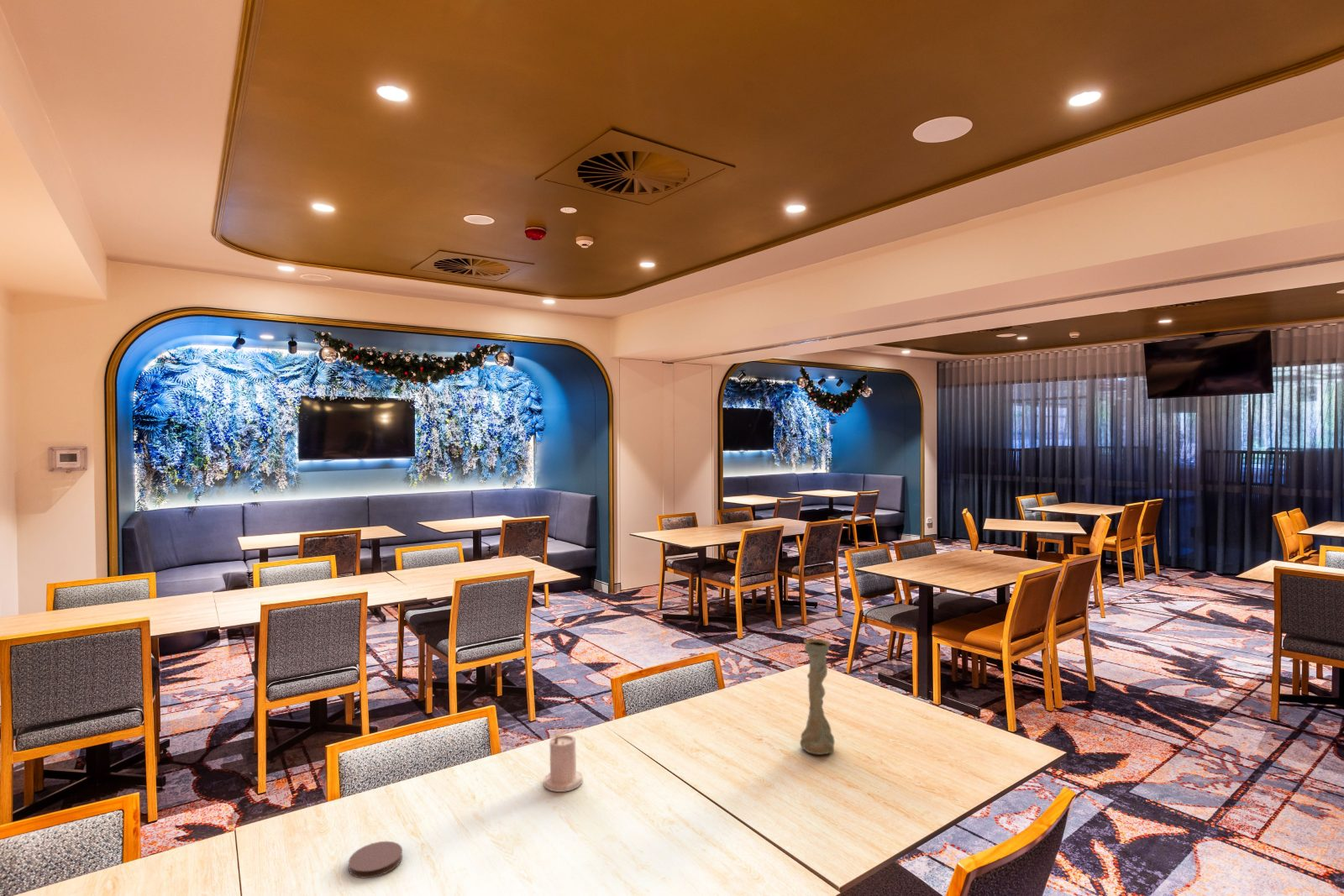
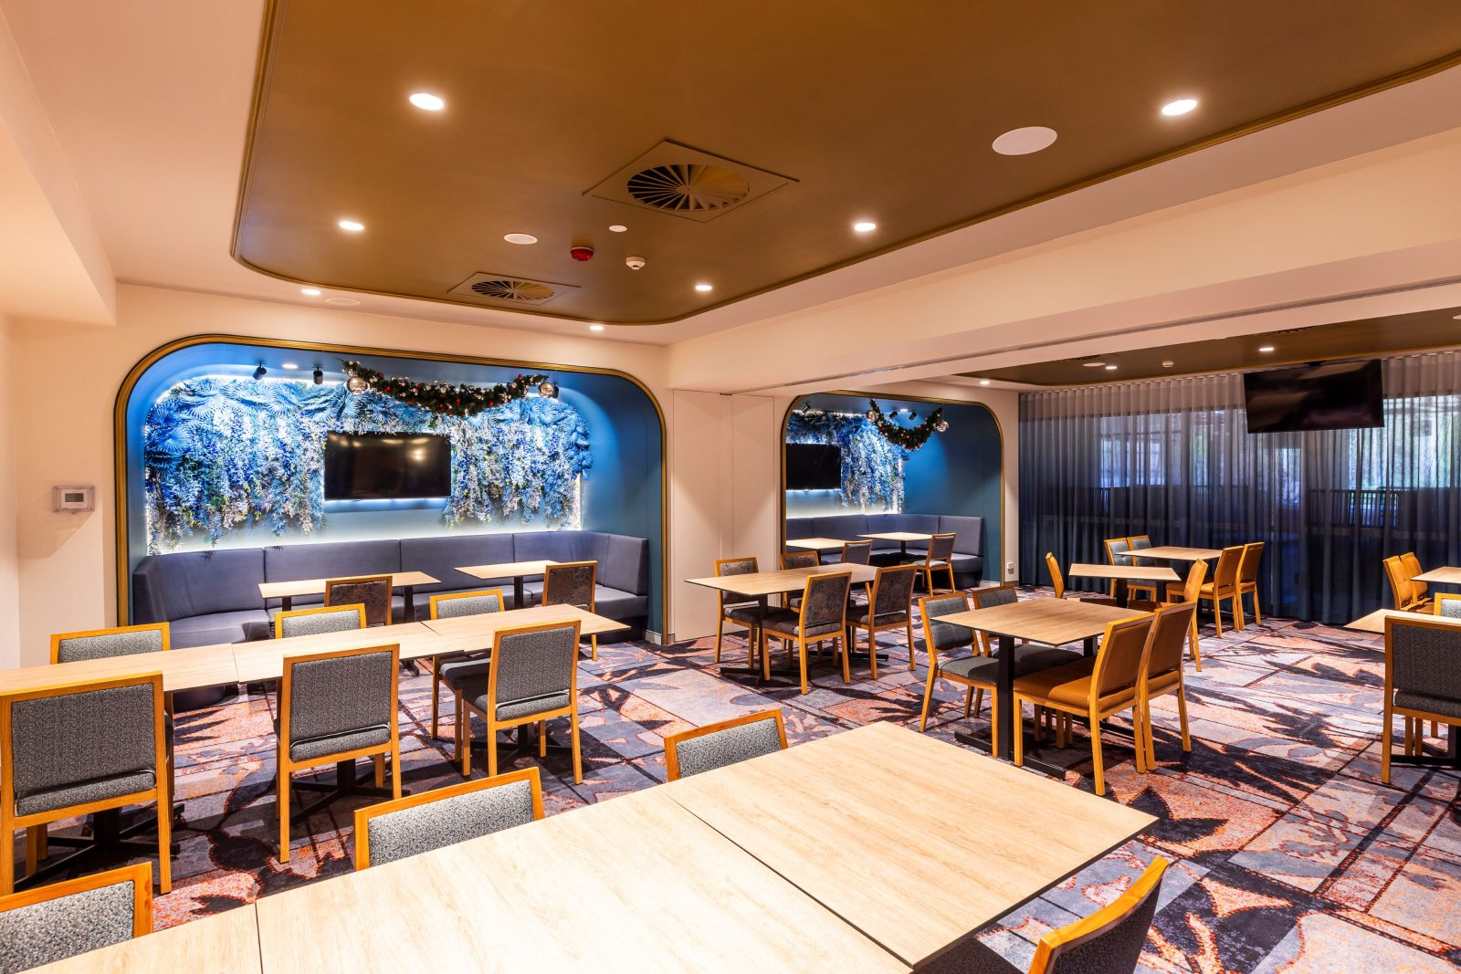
- coaster (375, 858)
- candle (563, 757)
- vase (816, 694)
